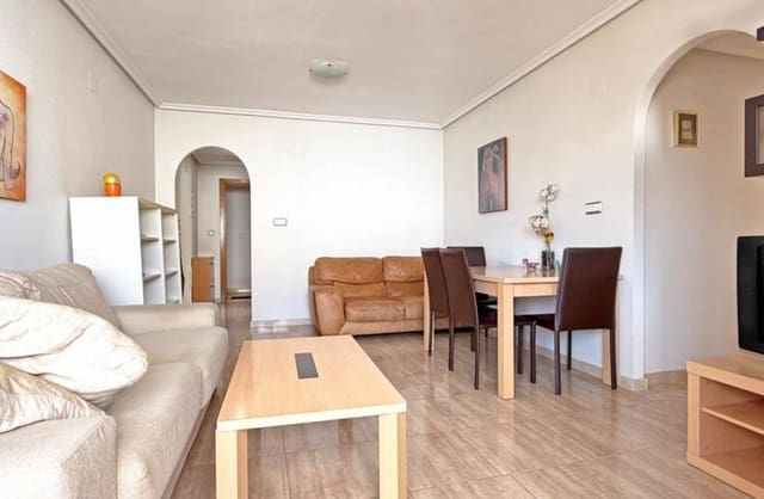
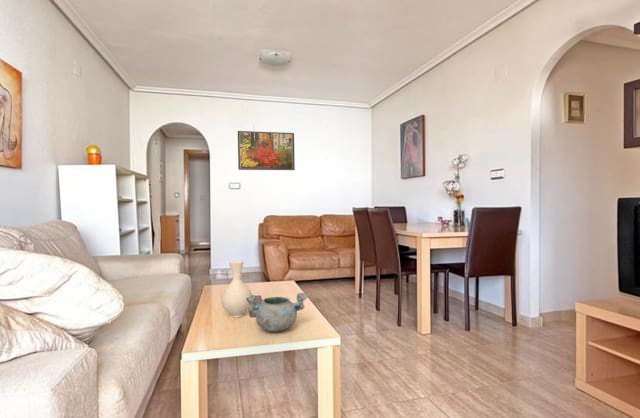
+ vase (236, 289)
+ decorative bowl (277, 310)
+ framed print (266, 151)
